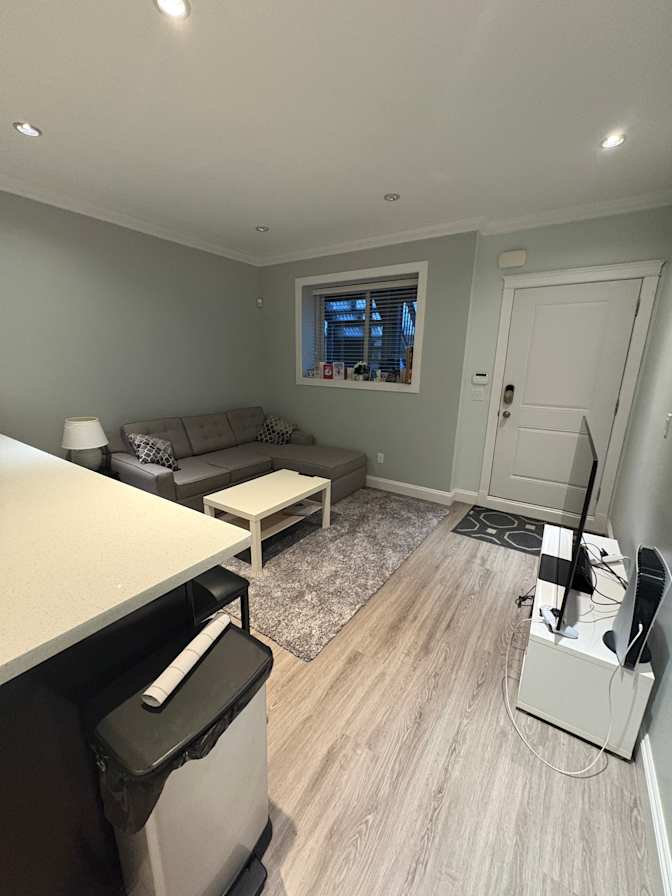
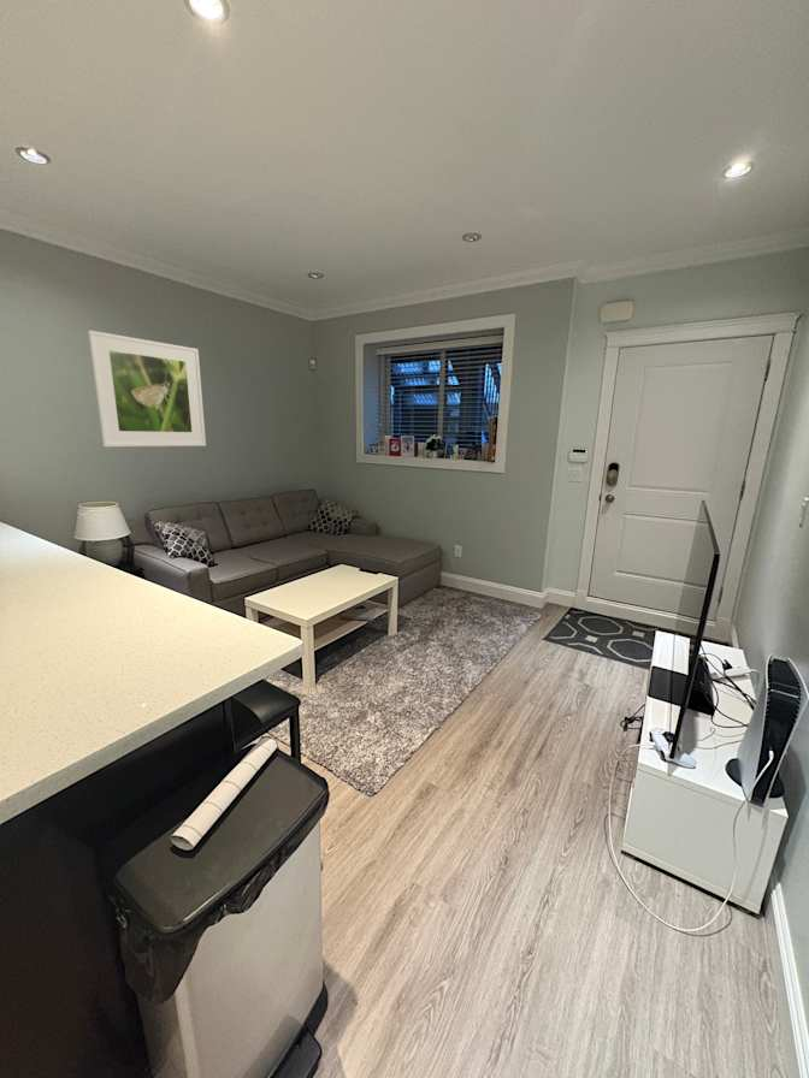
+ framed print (153, 395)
